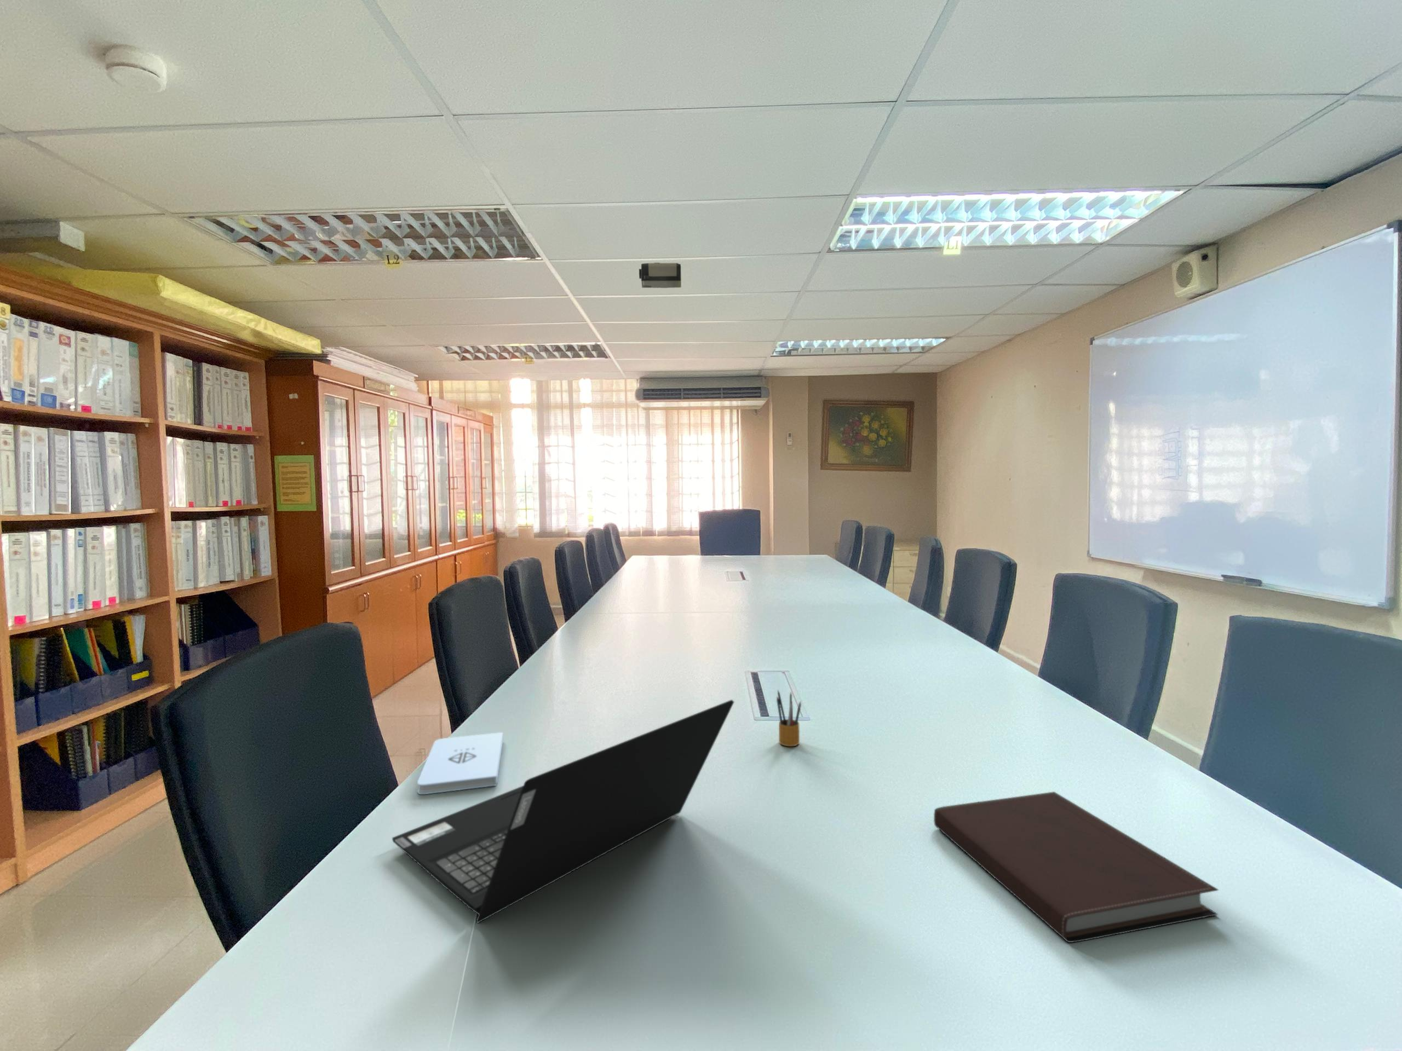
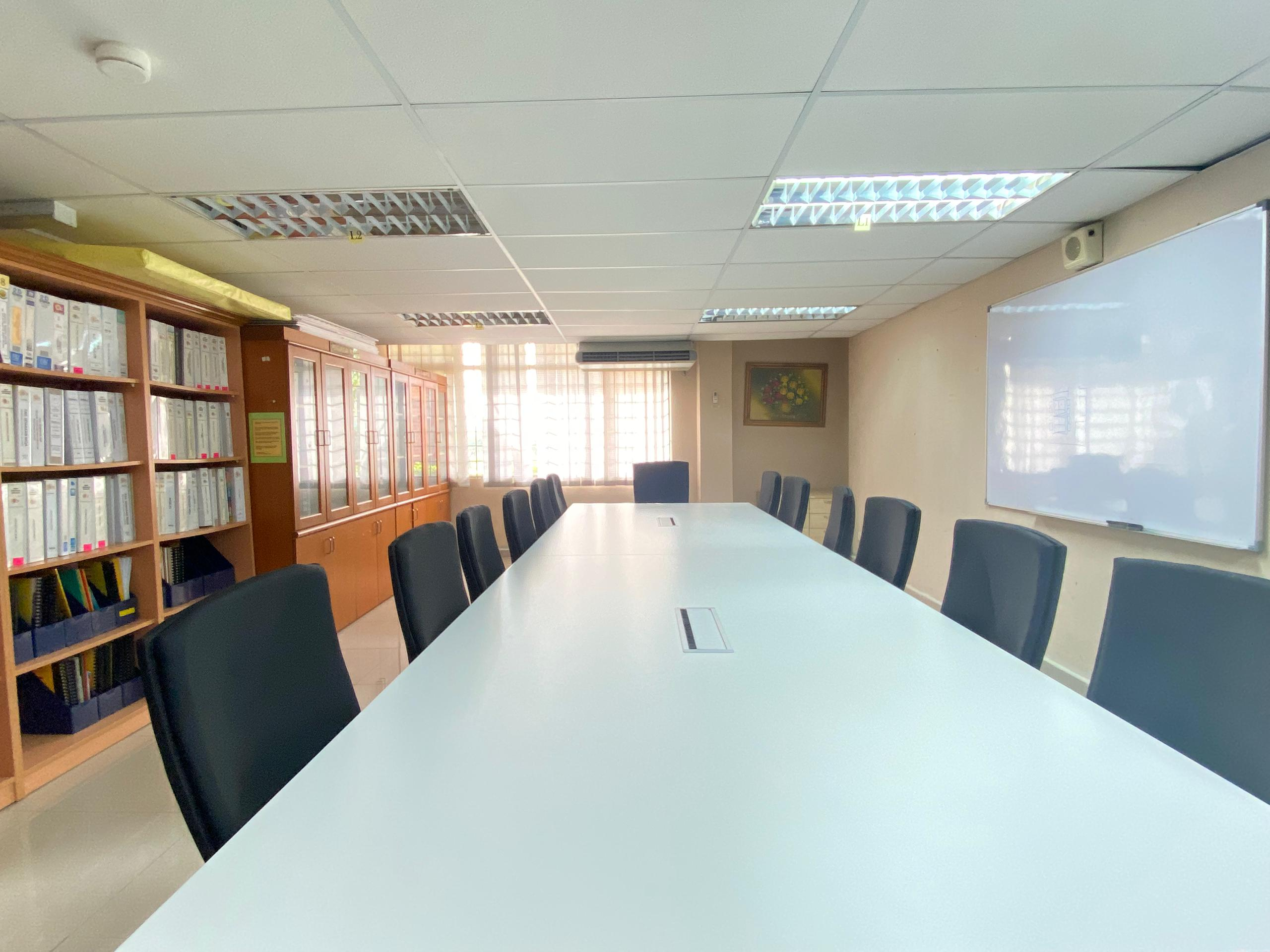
- projector (659, 273)
- laptop computer (563, 774)
- pencil box (788, 718)
- notebook (1059, 854)
- notepad (464, 761)
